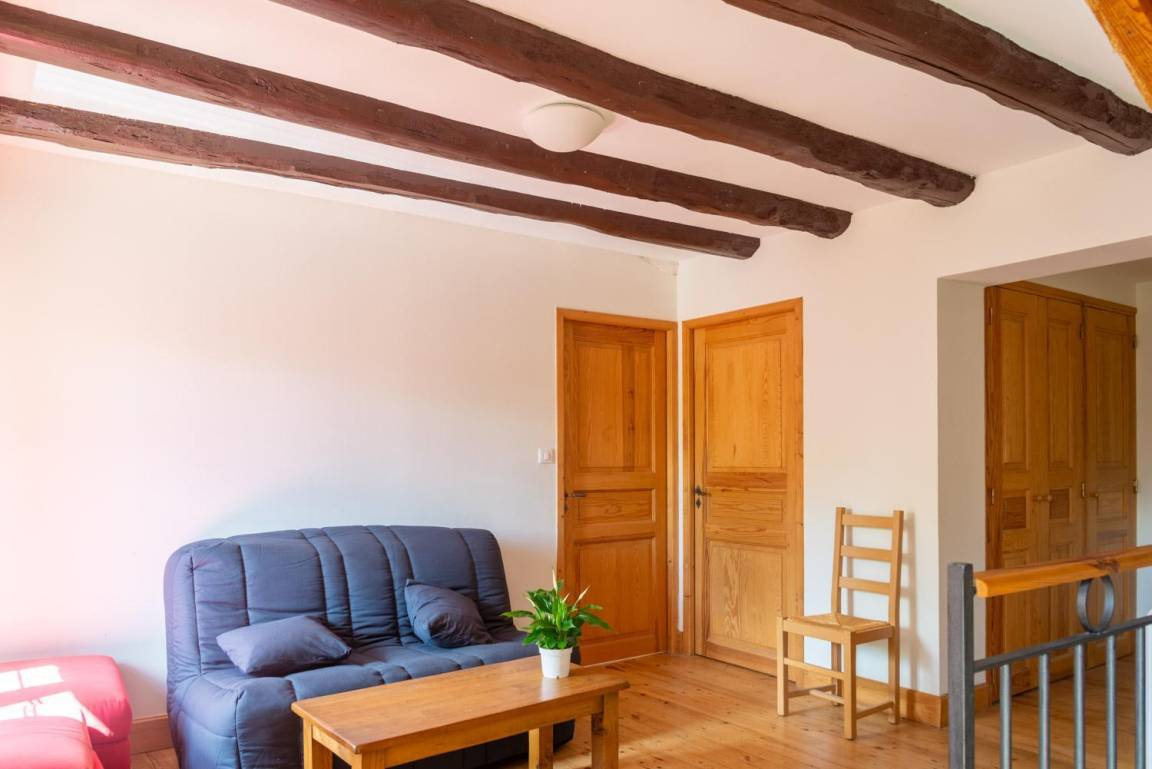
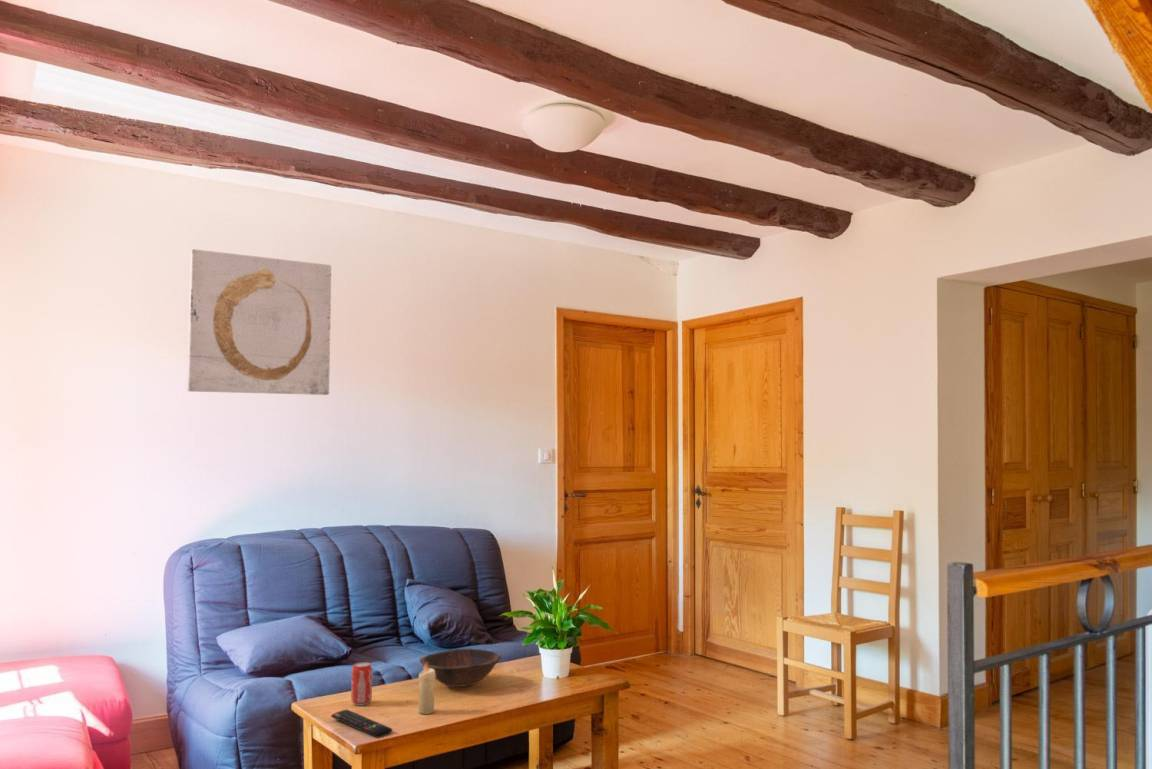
+ candle (426, 686)
+ remote control (360, 723)
+ beverage can (361, 683)
+ wall art (262, 325)
+ bowl (460, 669)
